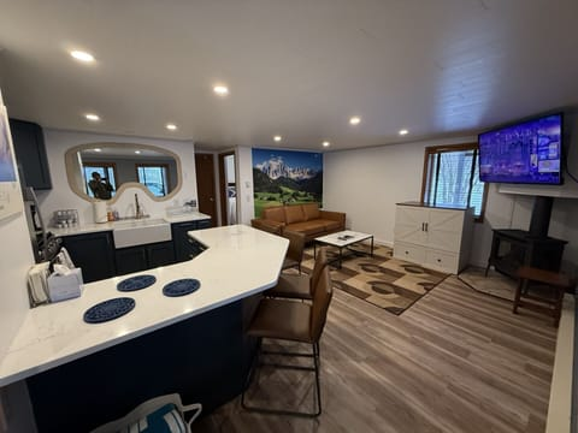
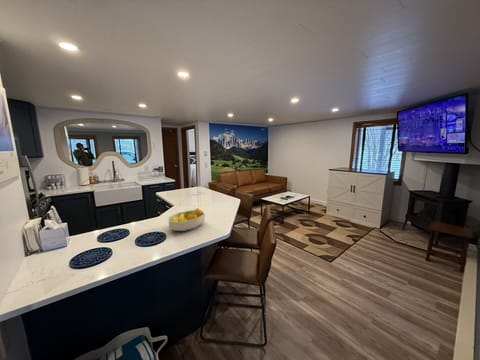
+ fruit bowl (187, 218)
